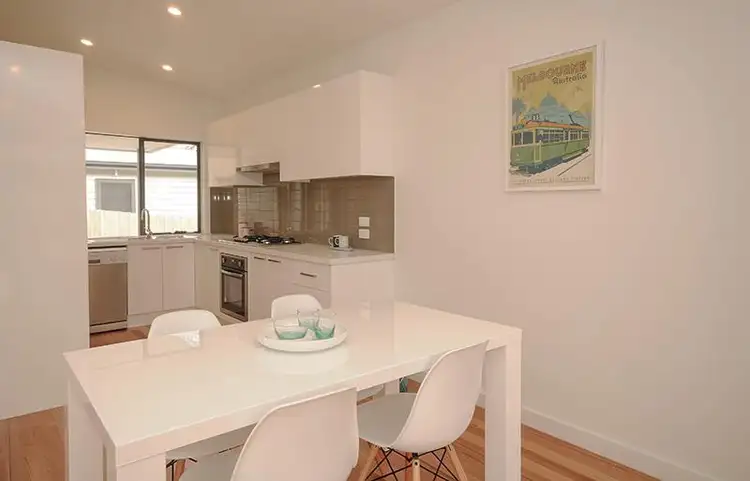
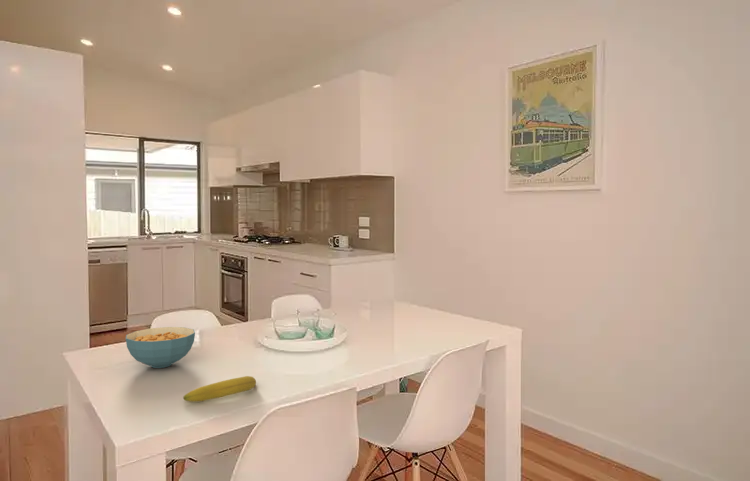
+ cereal bowl (161, 349)
+ fruit (225, 386)
